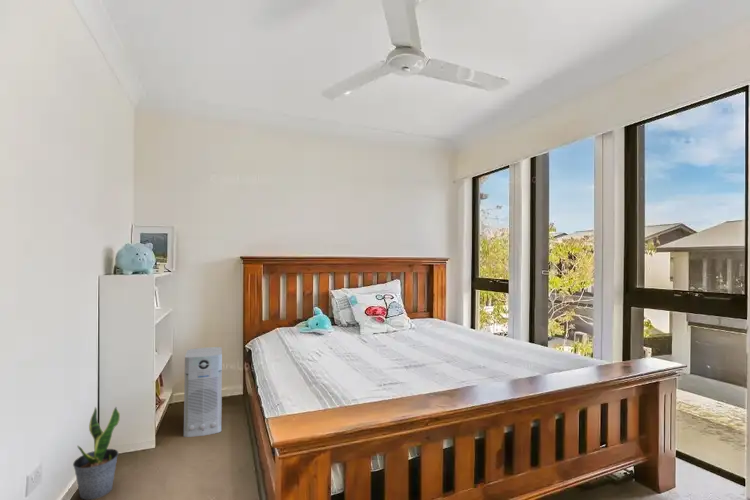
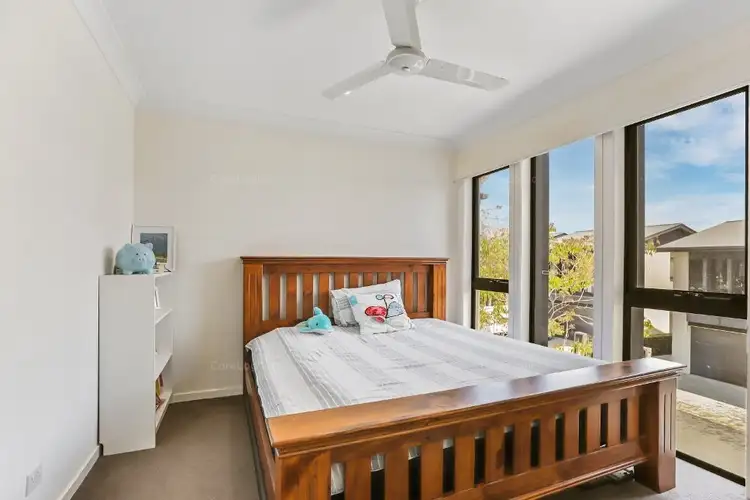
- potted plant (96, 450)
- air purifier (203, 389)
